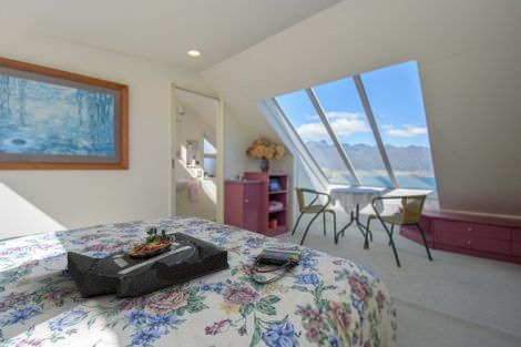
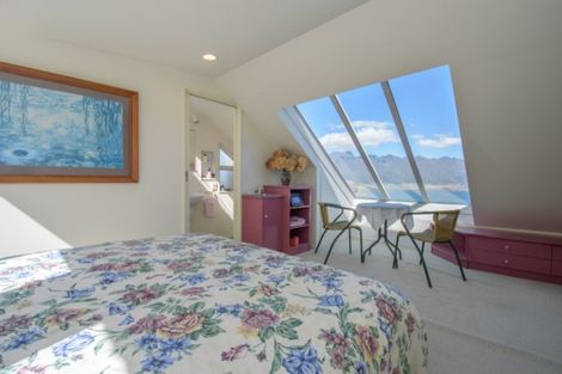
- tote bag (274, 261)
- serving tray (149, 248)
